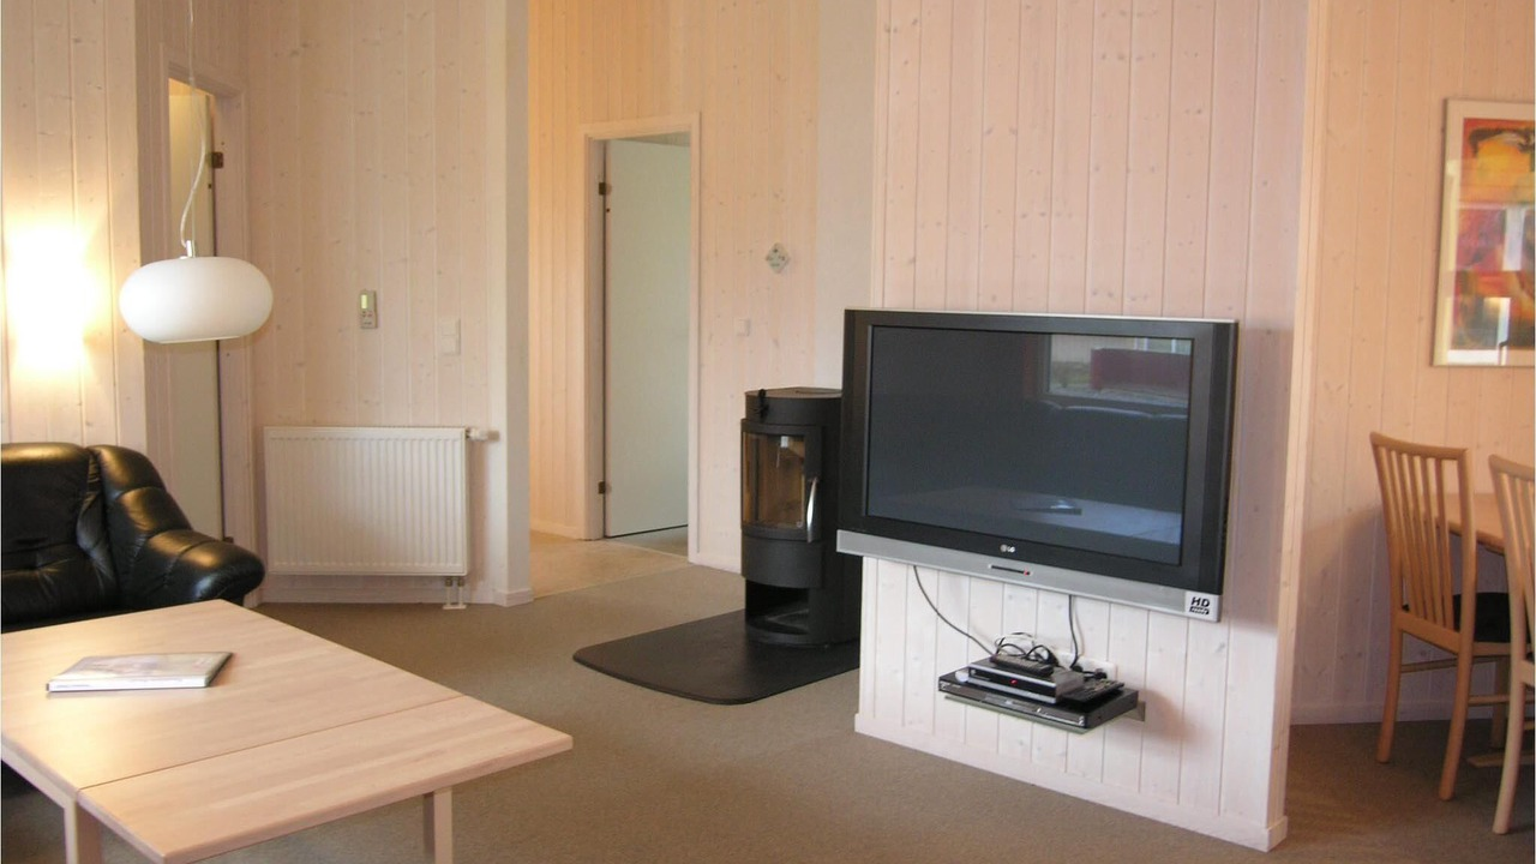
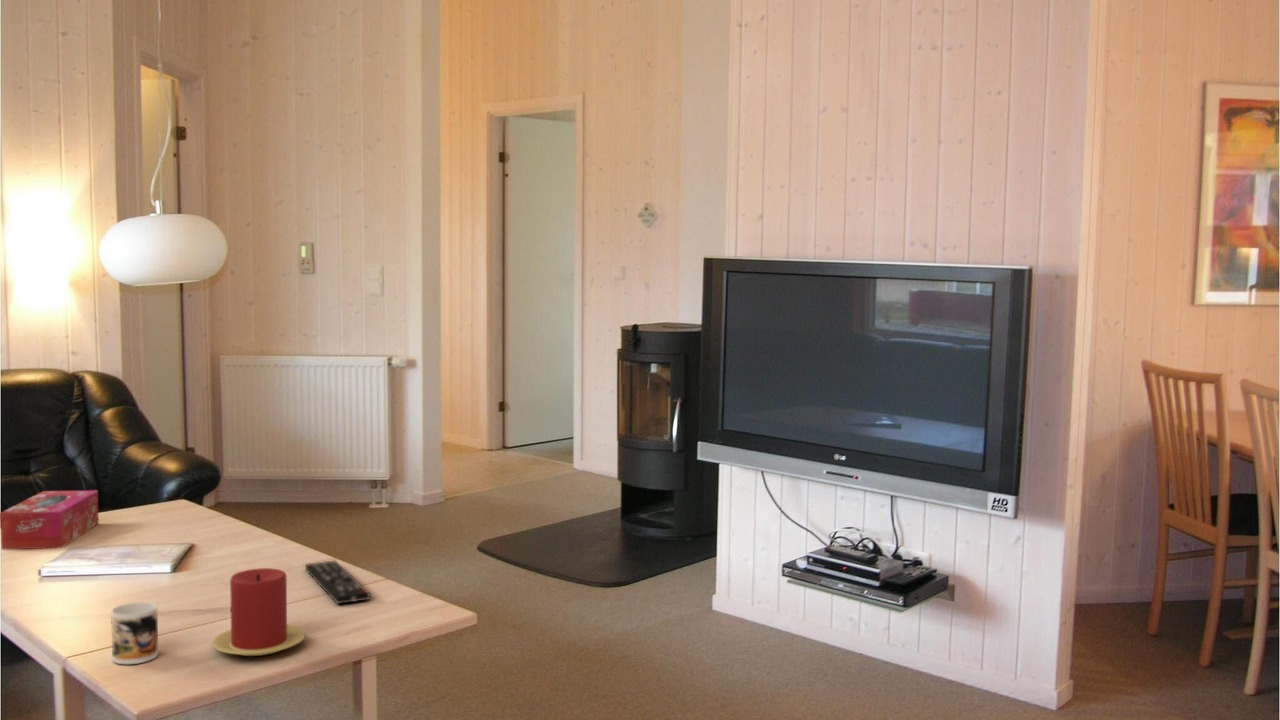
+ tissue box (51, 518)
+ candle (259, 610)
+ mug (130, 630)
+ remote control (336, 580)
